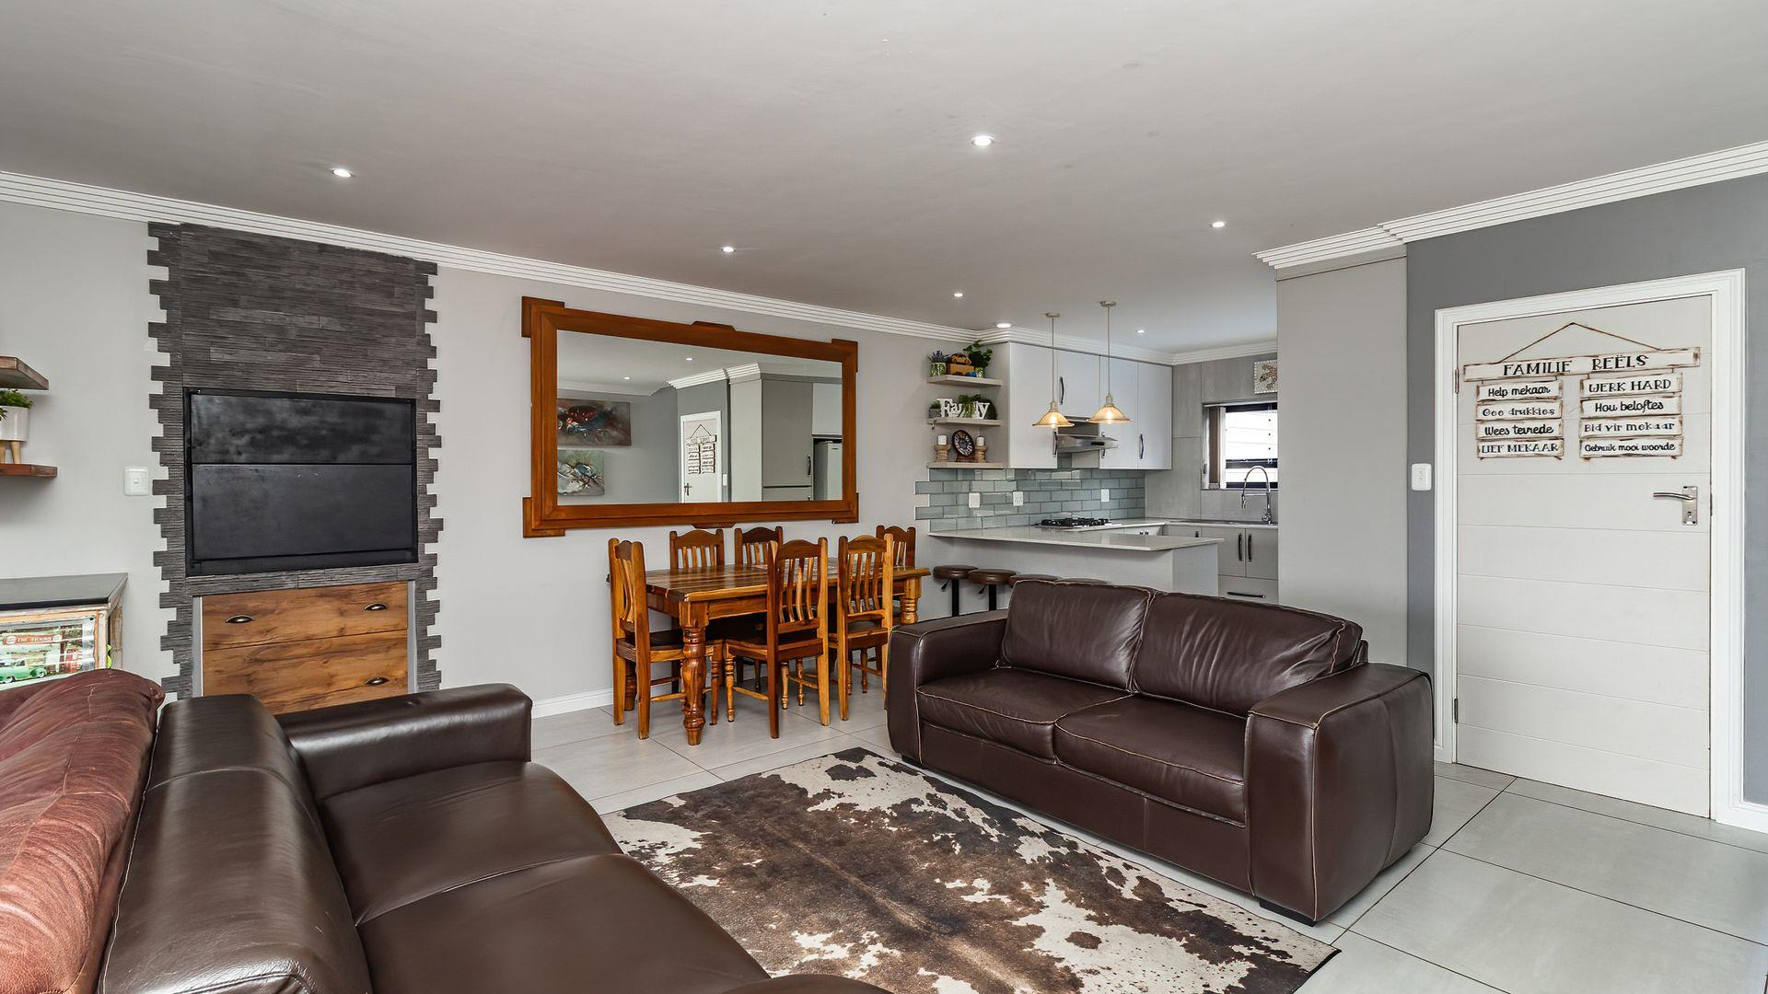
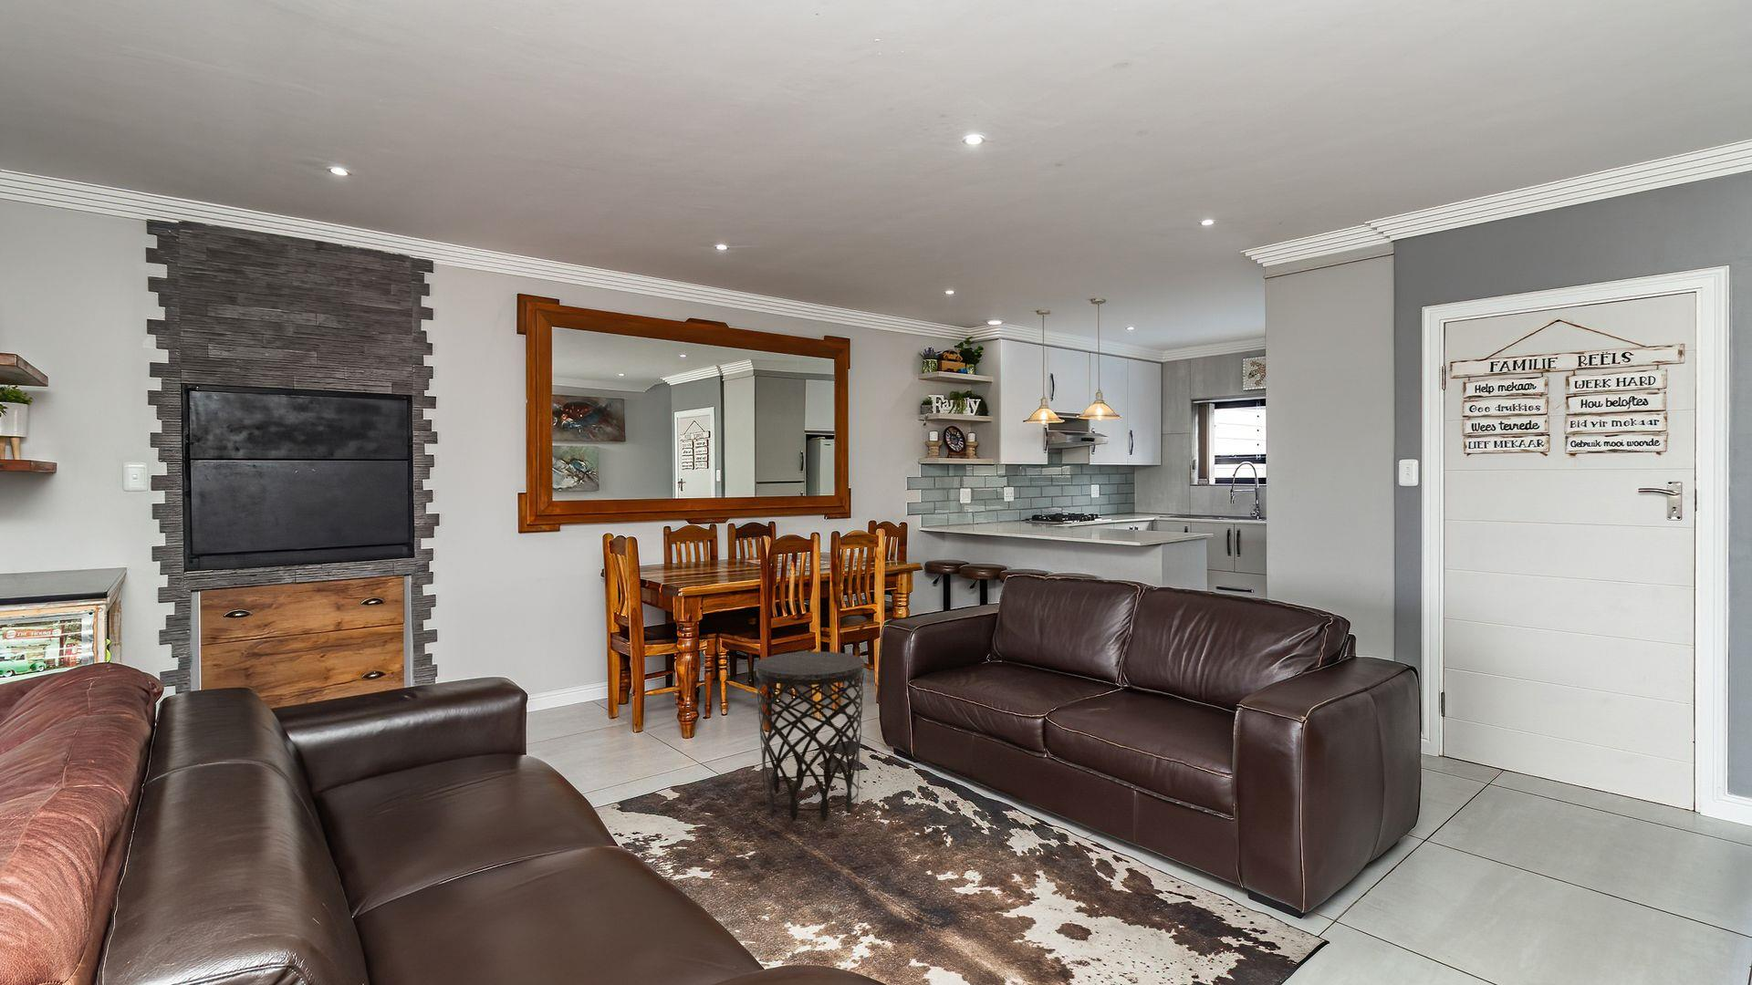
+ side table (810, 732)
